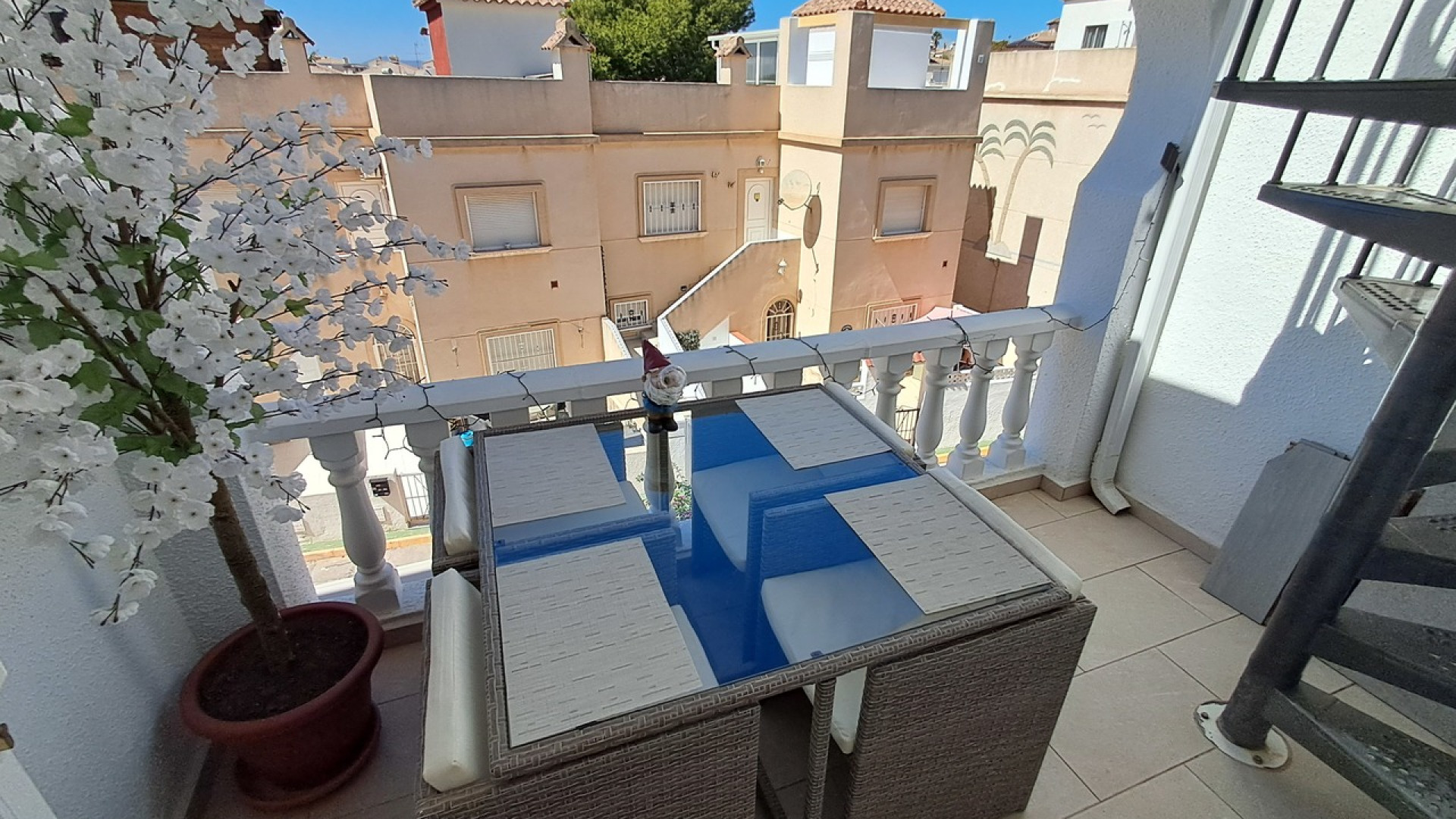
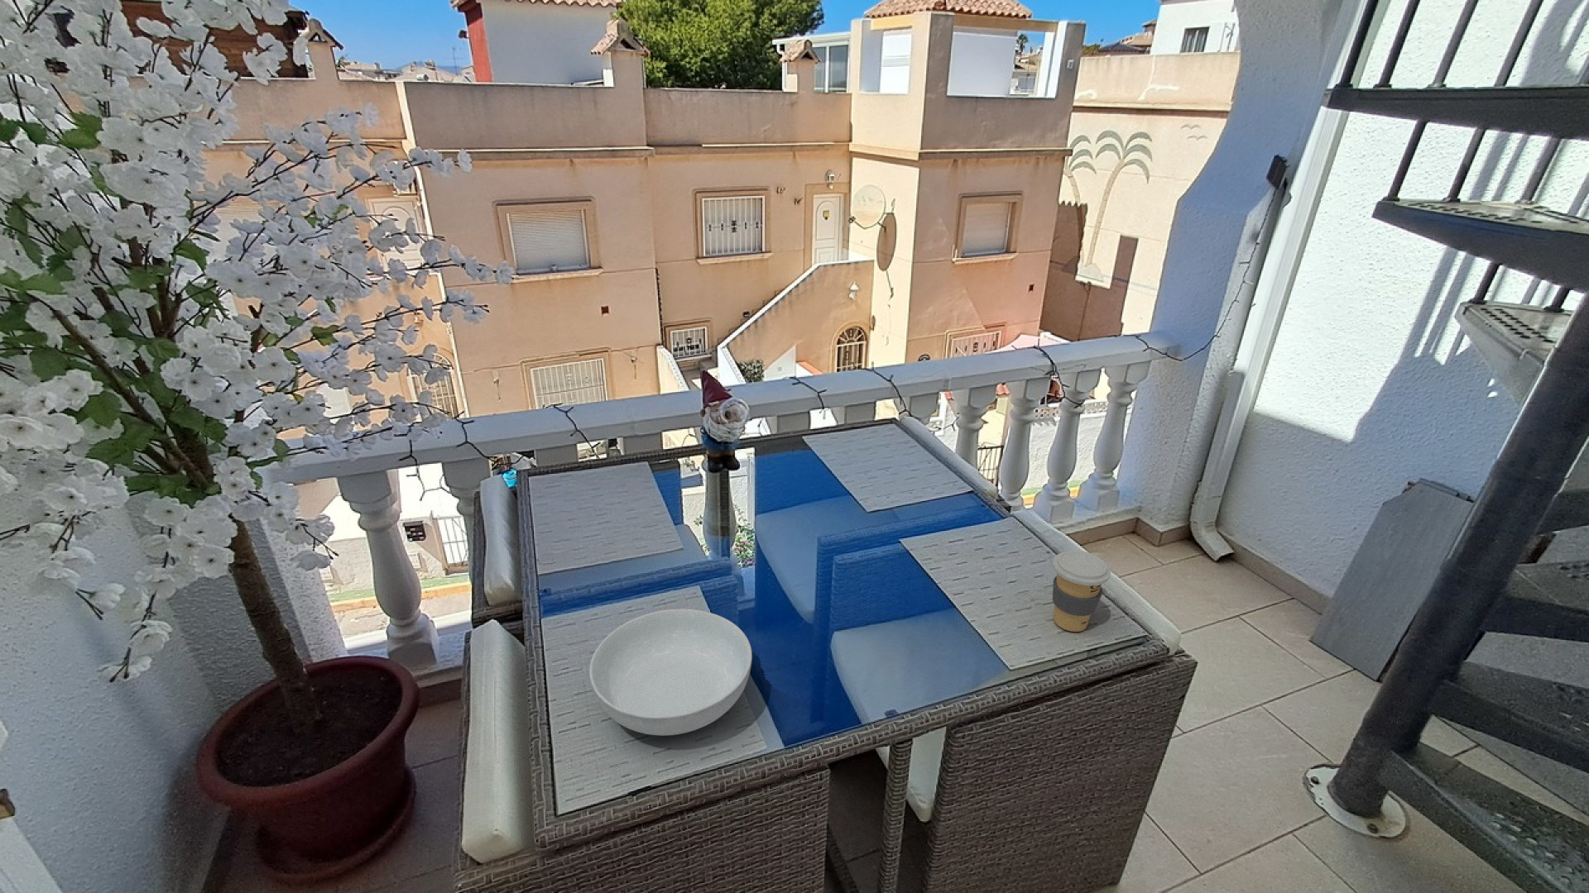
+ serving bowl (673, 676)
+ coffee cup (1076, 592)
